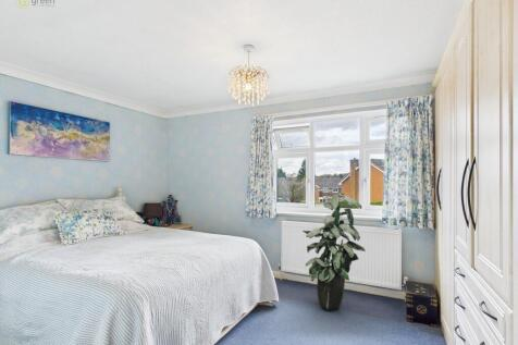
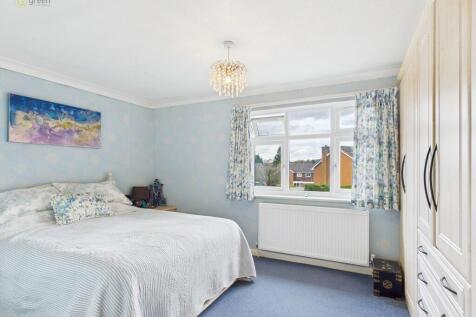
- indoor plant (331, 246)
